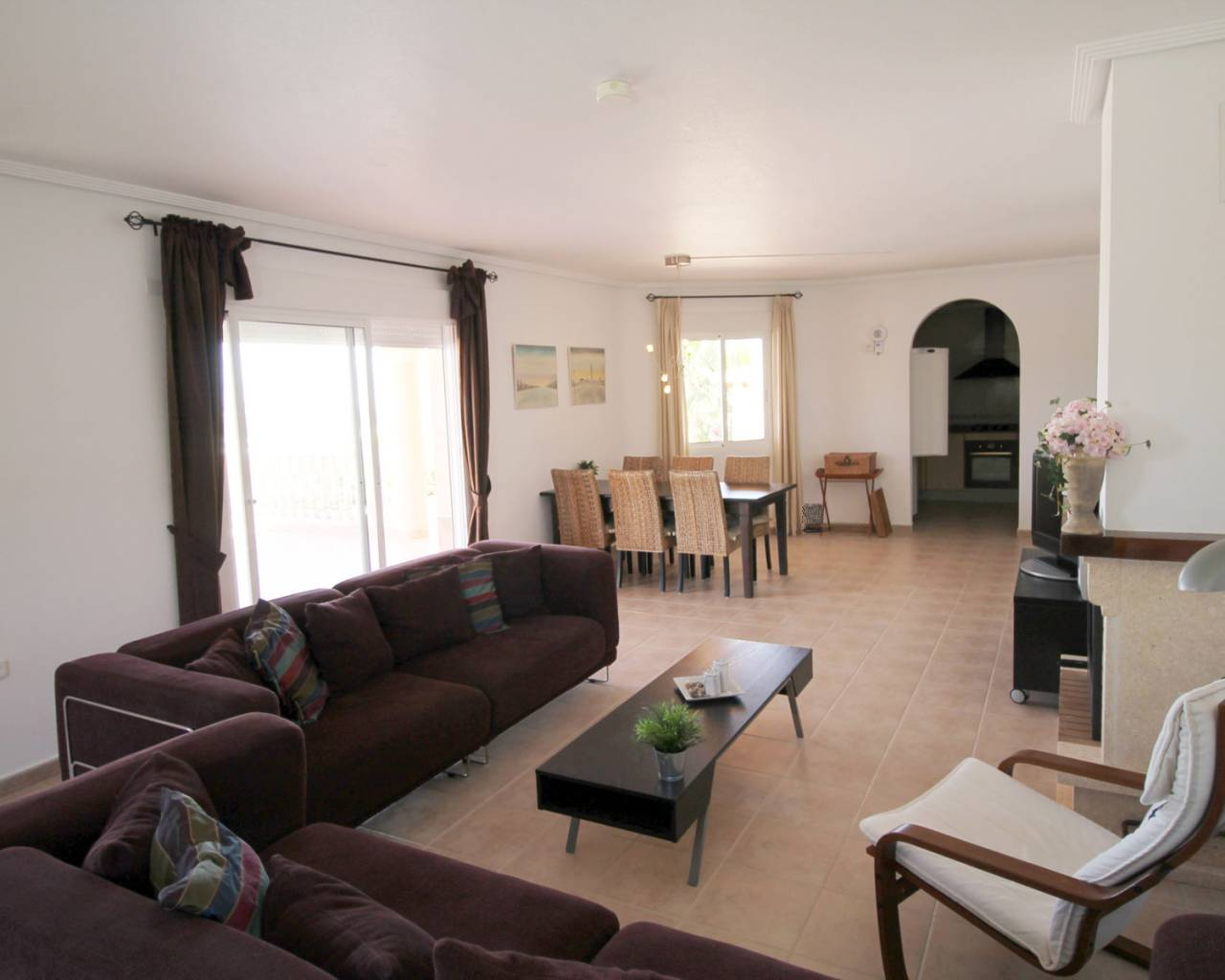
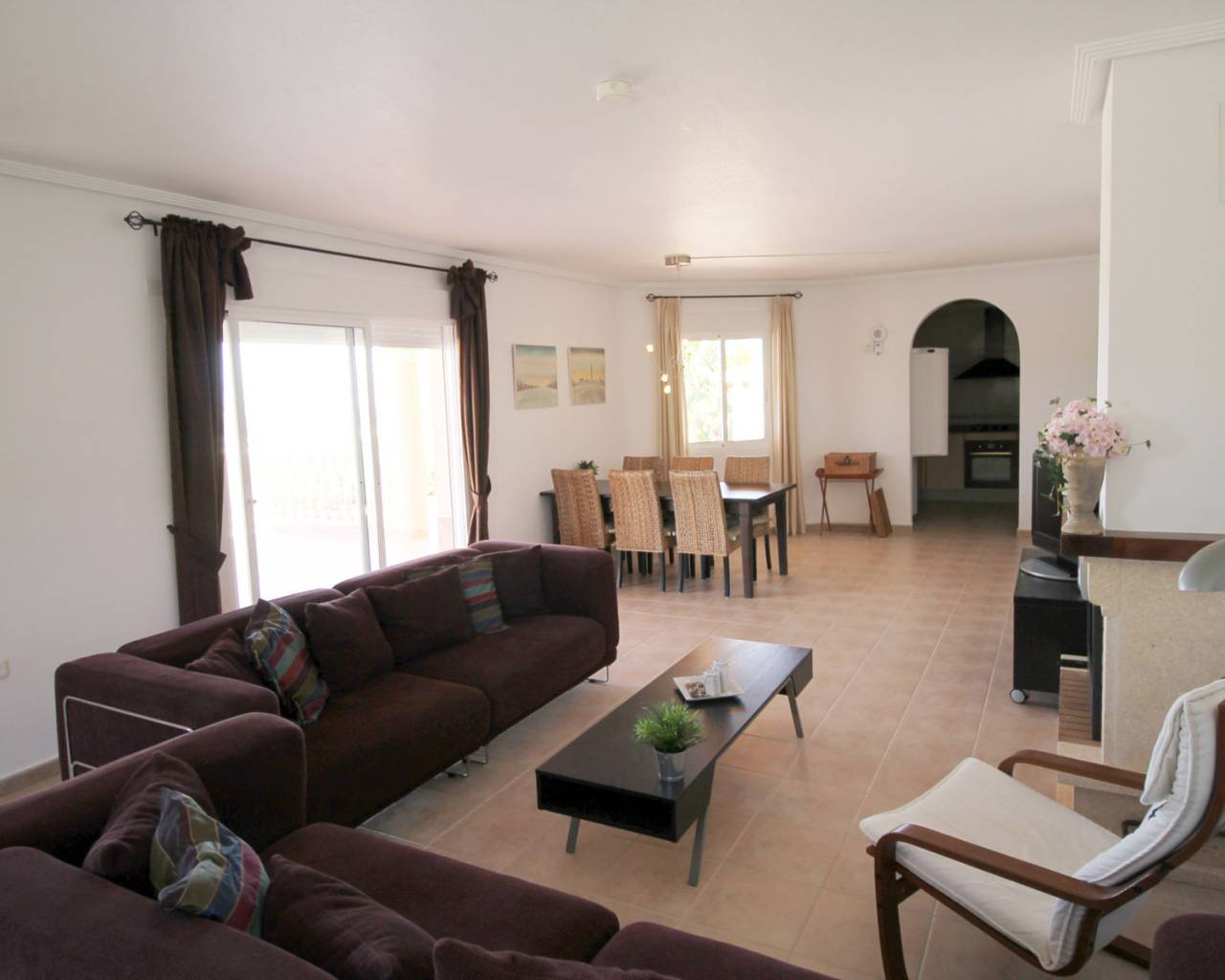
- waste bin (812, 518)
